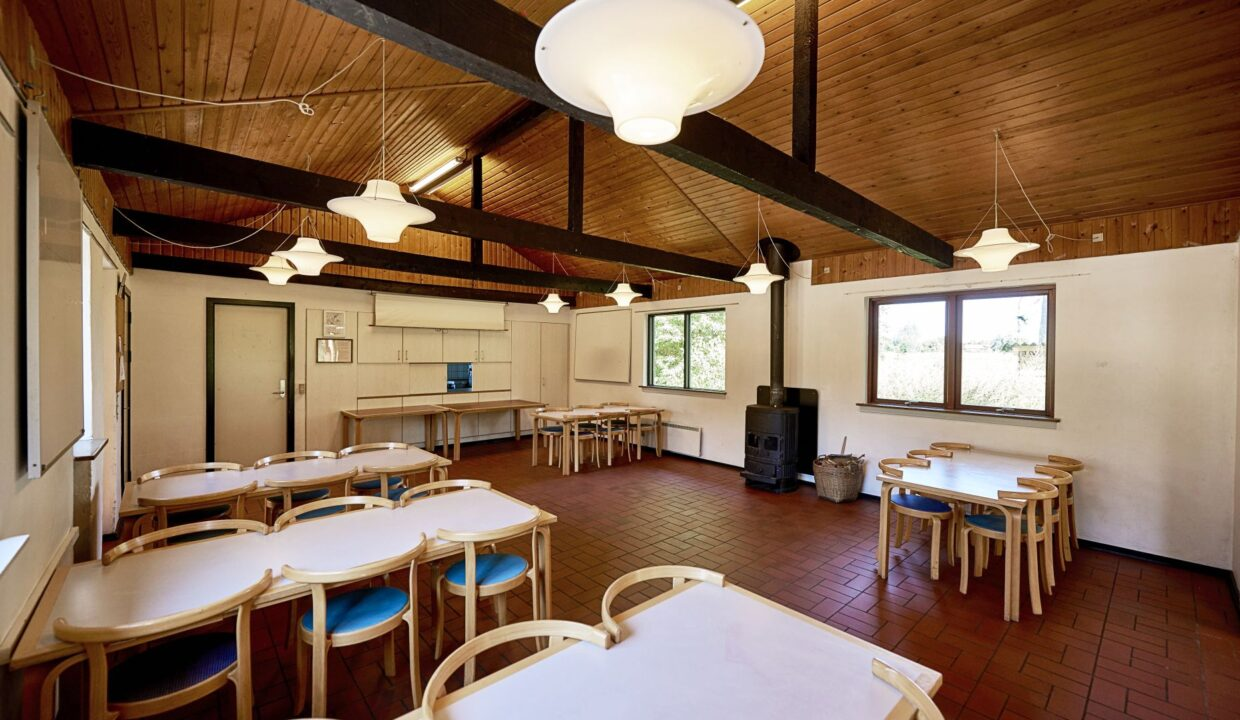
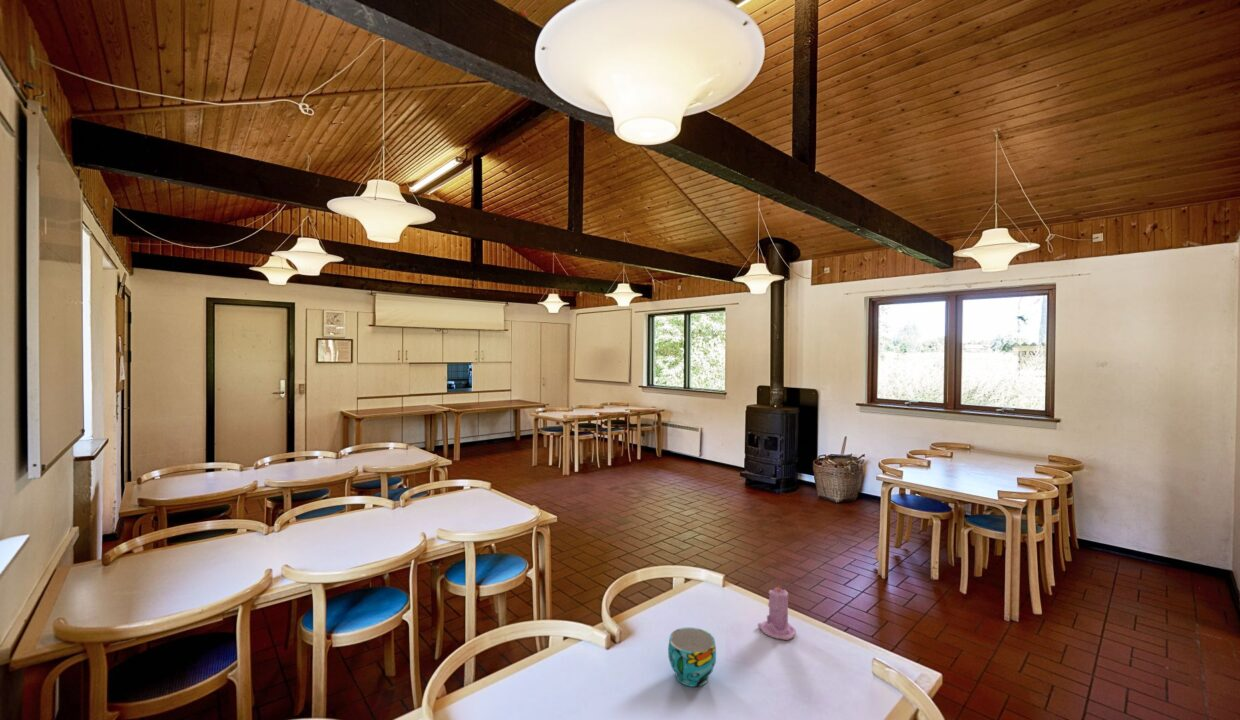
+ cup (690, 656)
+ candle (778, 607)
